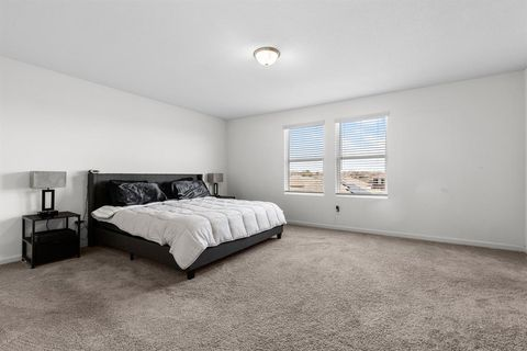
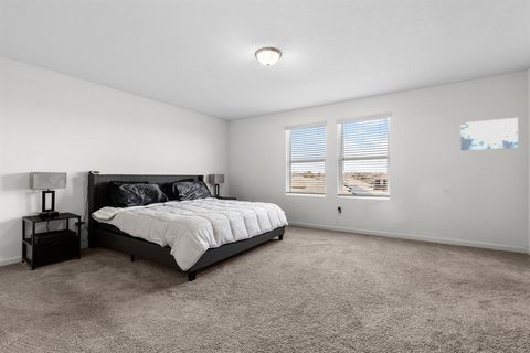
+ wall art (487, 135)
